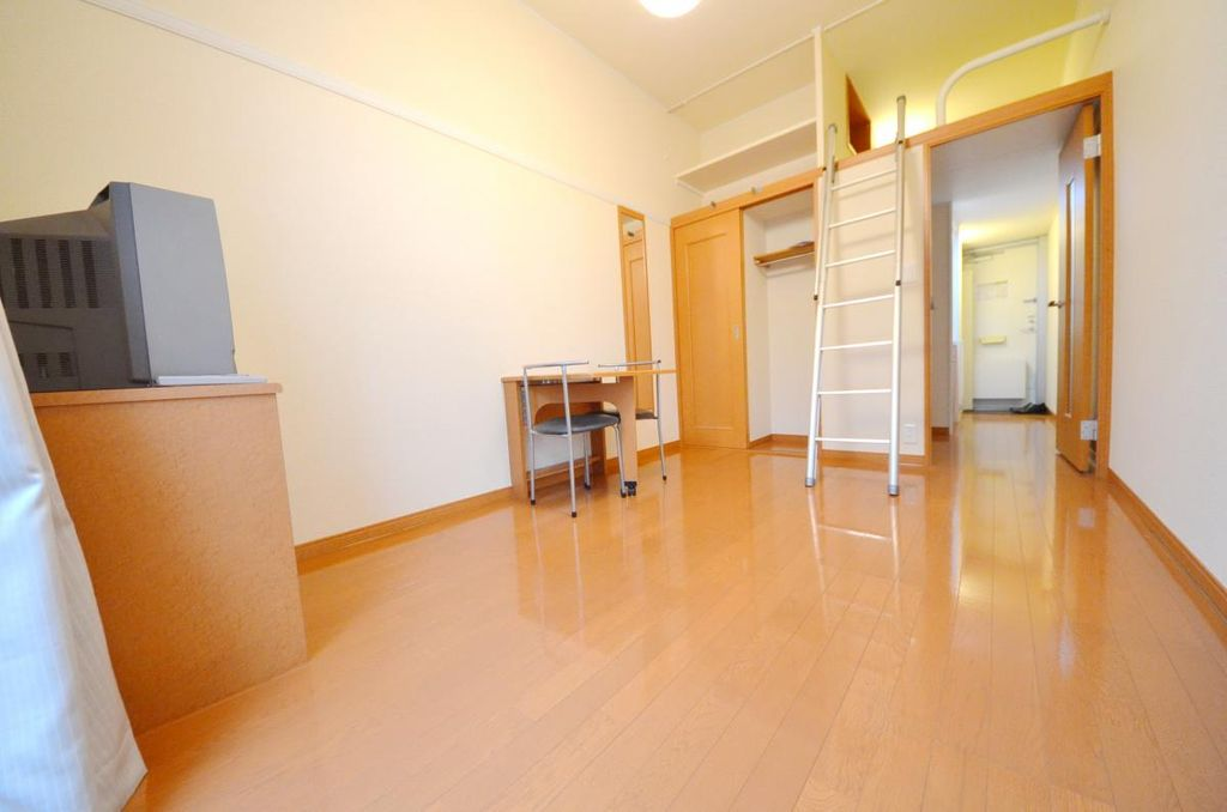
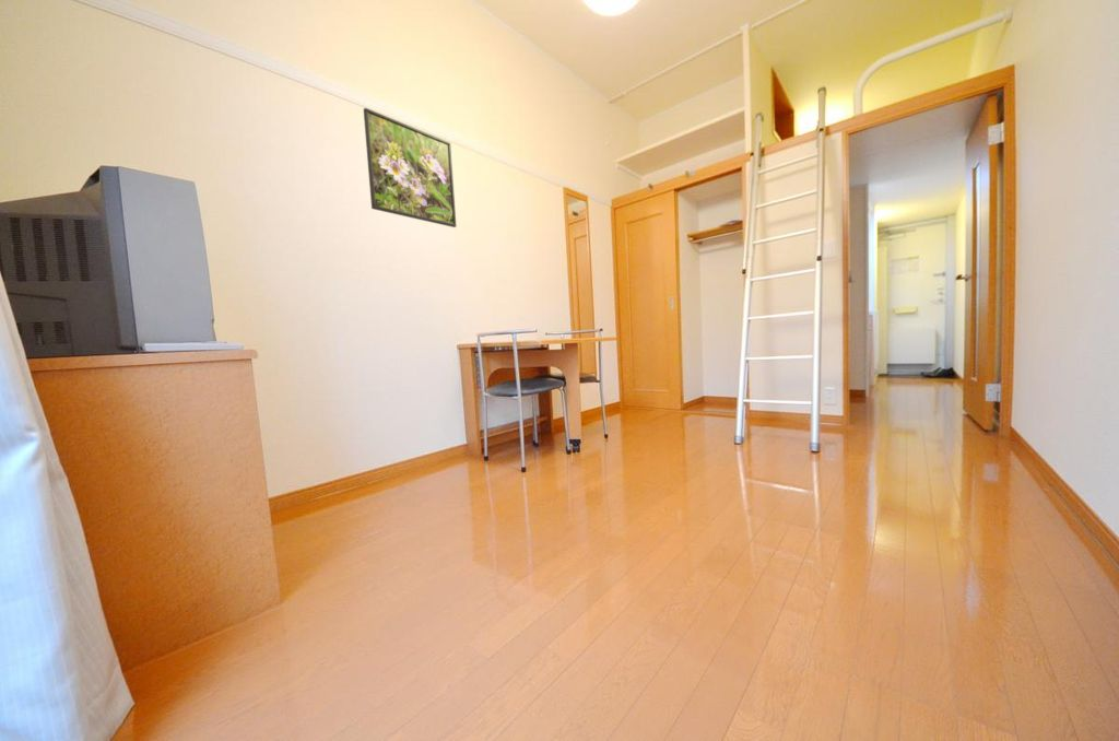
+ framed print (413, 173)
